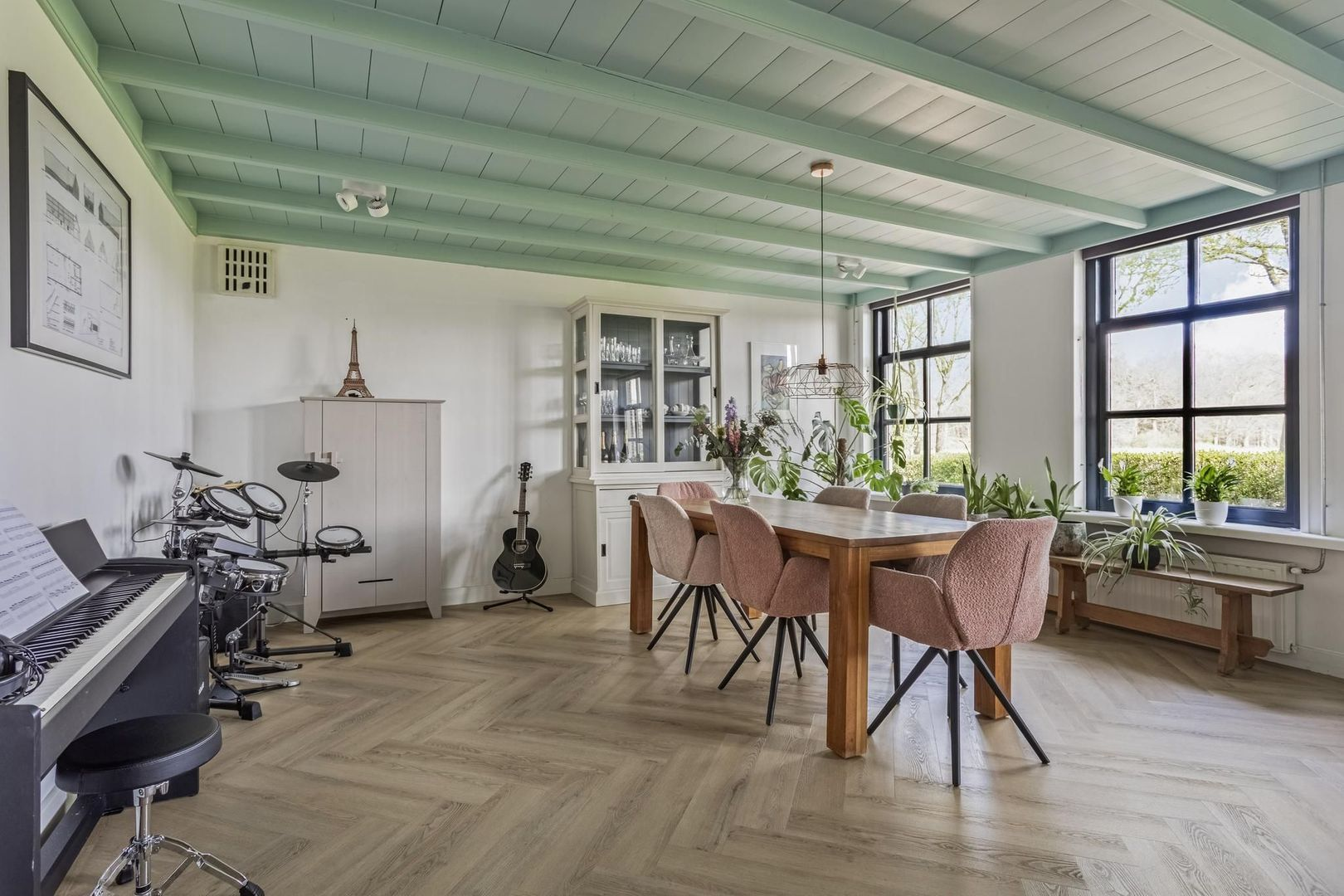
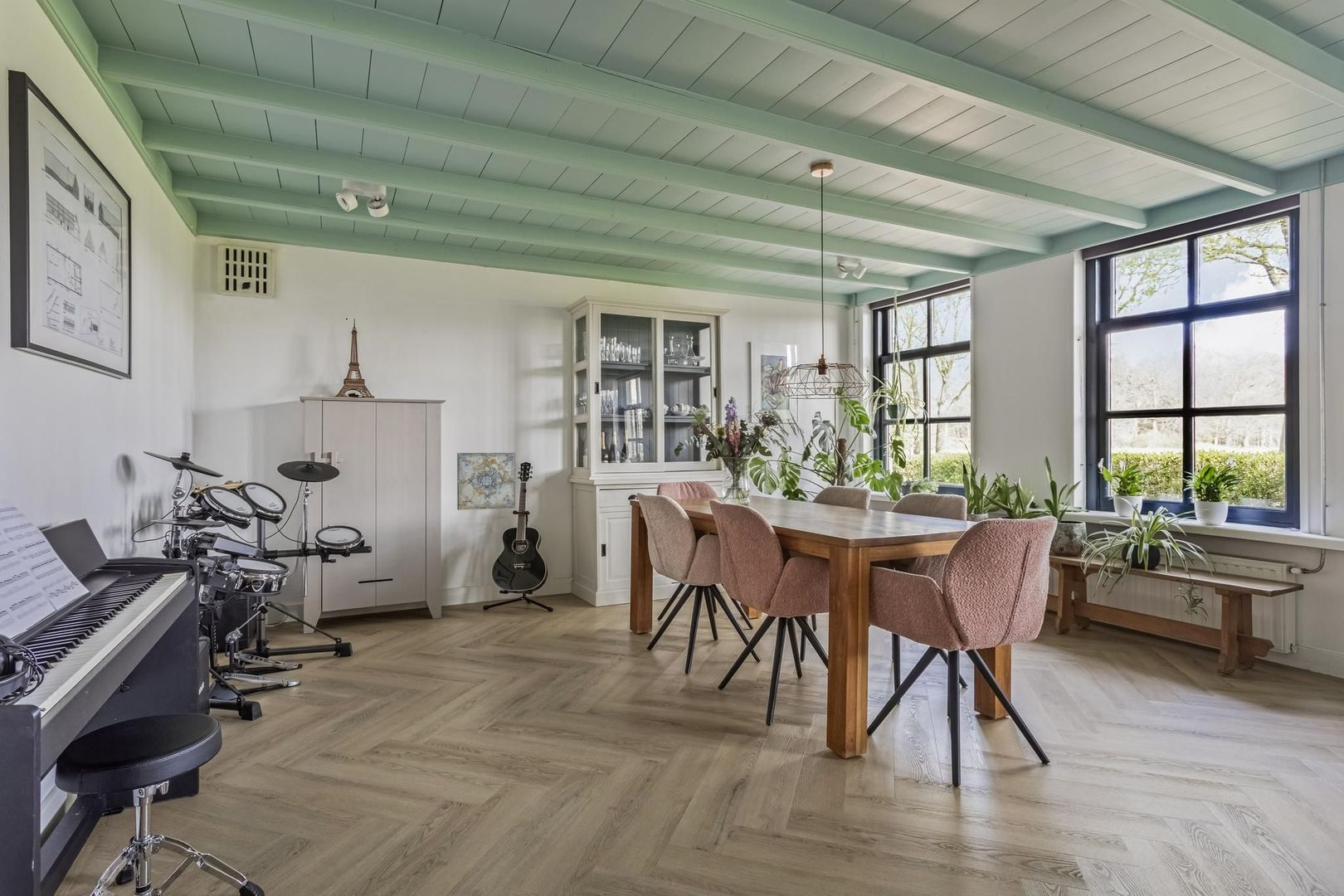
+ wall art (486, 480)
